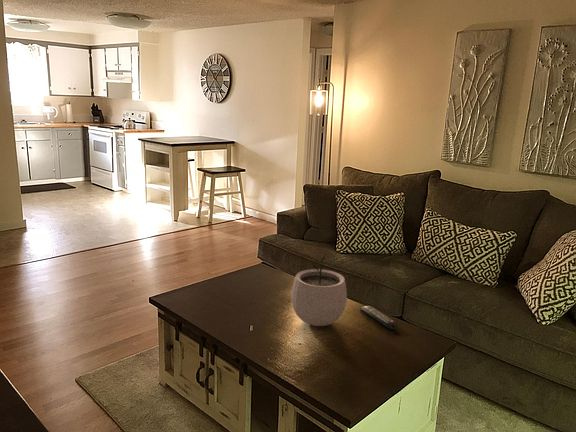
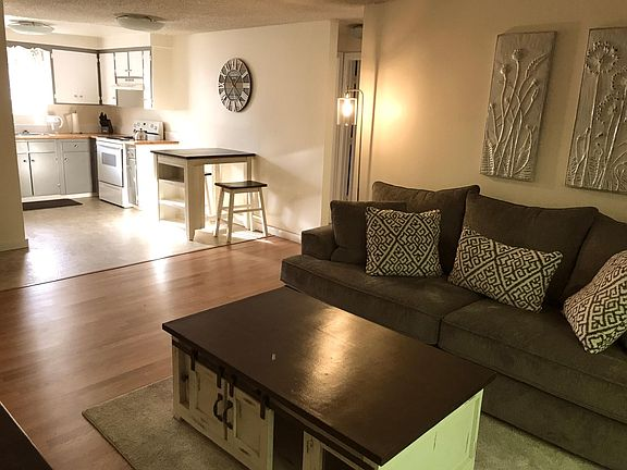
- plant pot (319, 290)
- remote control (377, 316)
